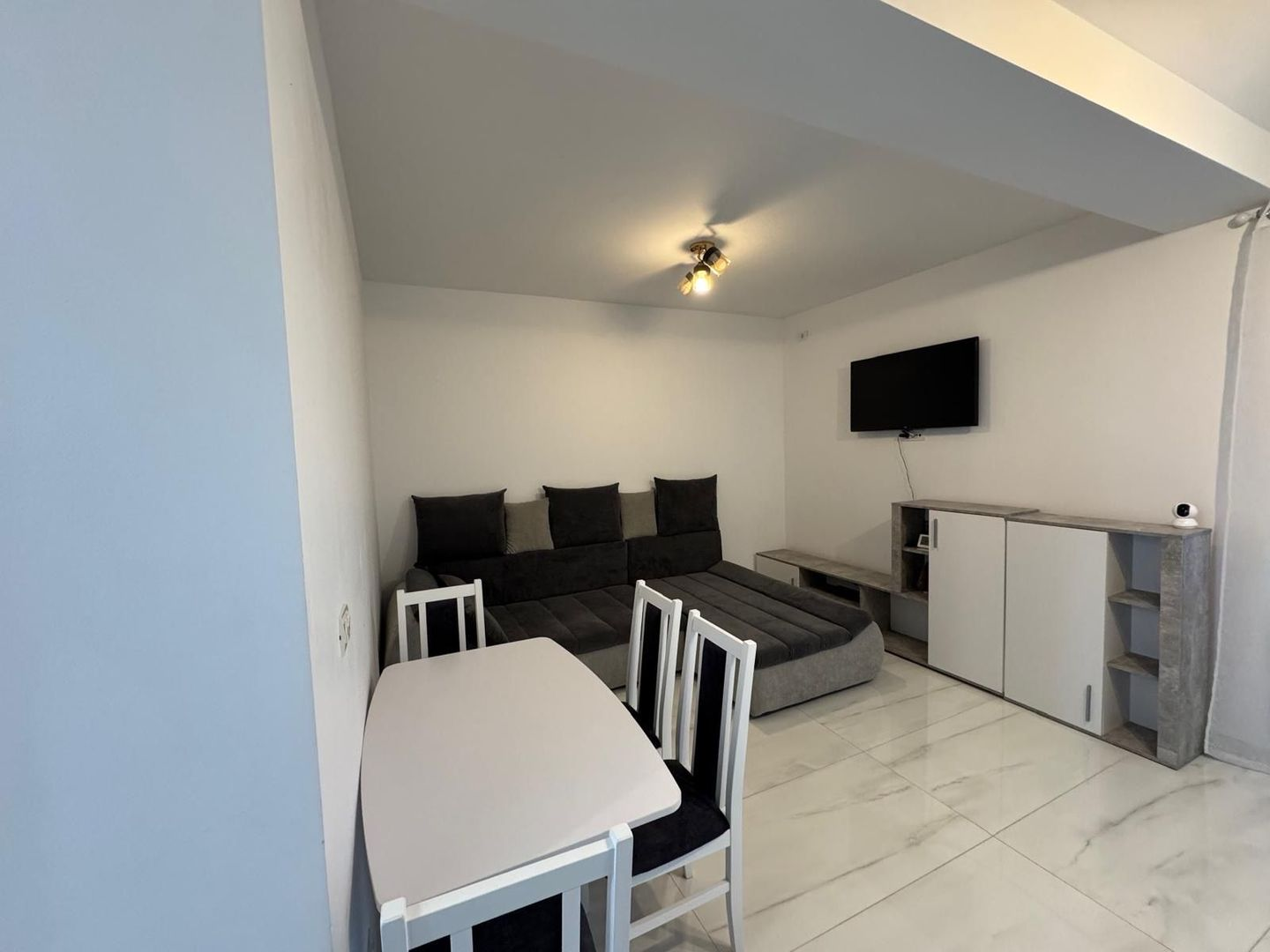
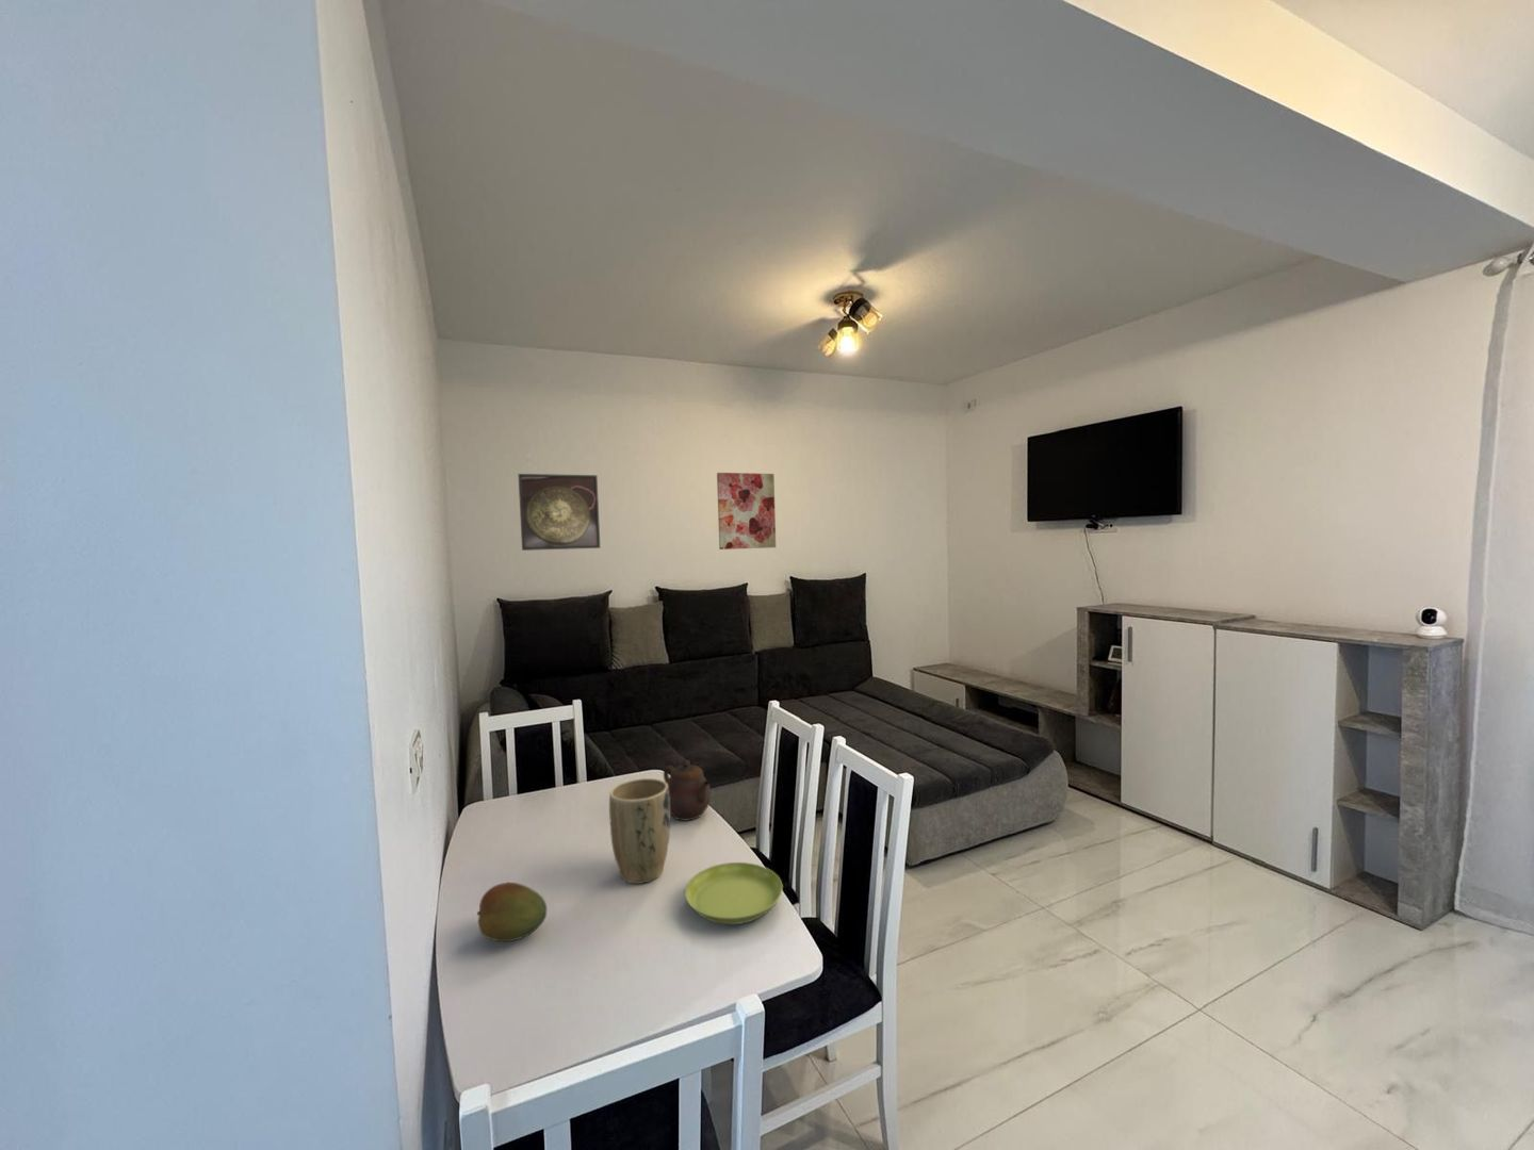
+ fruit (512, 910)
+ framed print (559, 511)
+ saucer (734, 894)
+ plant pot (640, 831)
+ wall art (746, 510)
+ teapot (685, 786)
